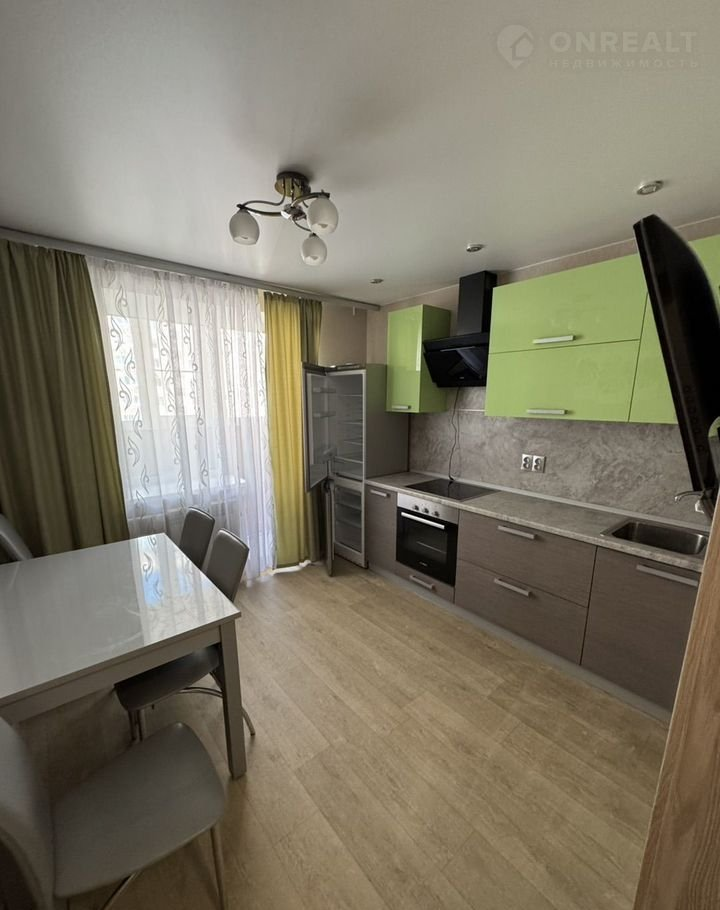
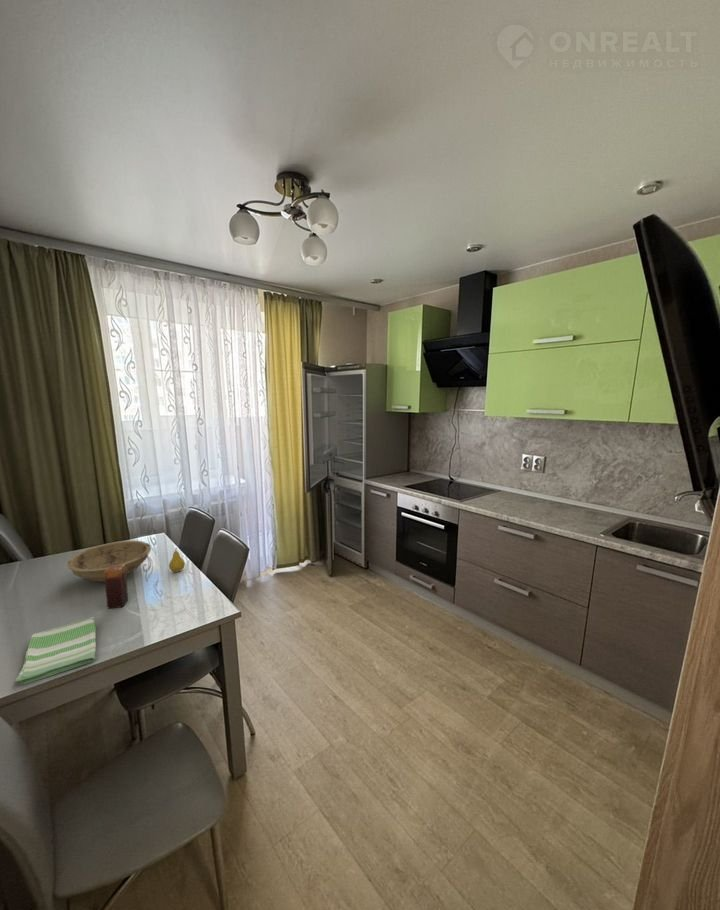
+ dish towel (60, 647)
+ fruit (176, 558)
+ bowl (112, 564)
+ candle (116, 585)
